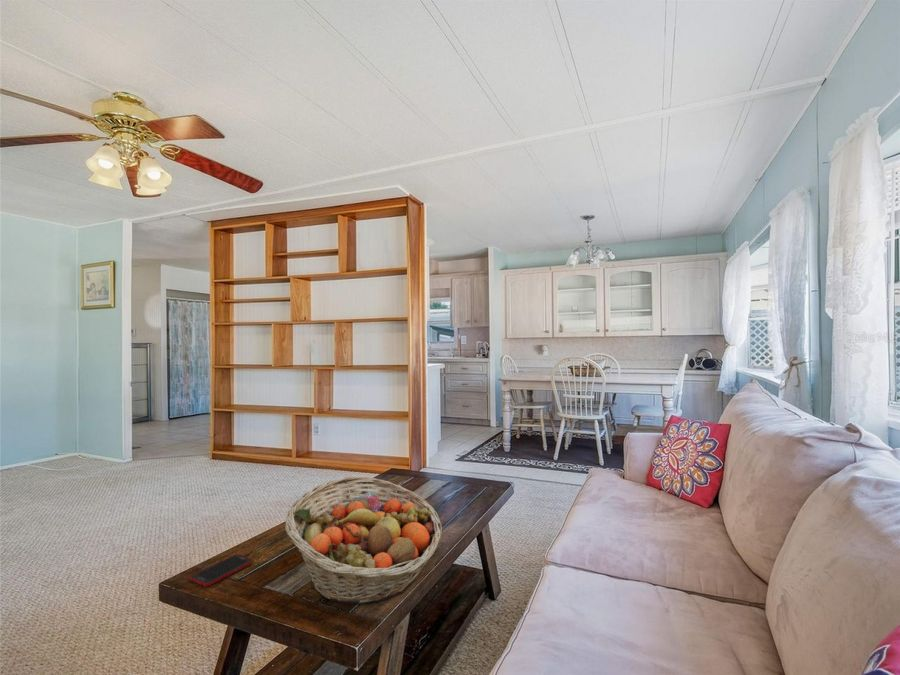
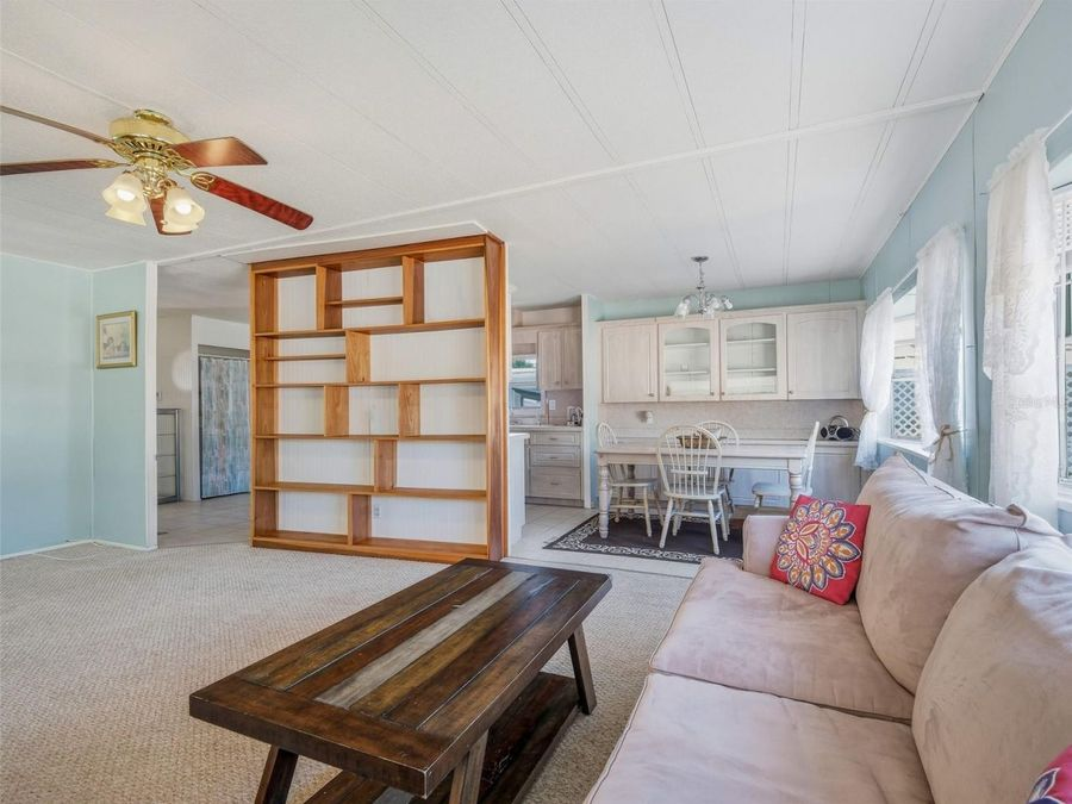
- fruit basket (368, 532)
- cell phone (222, 569)
